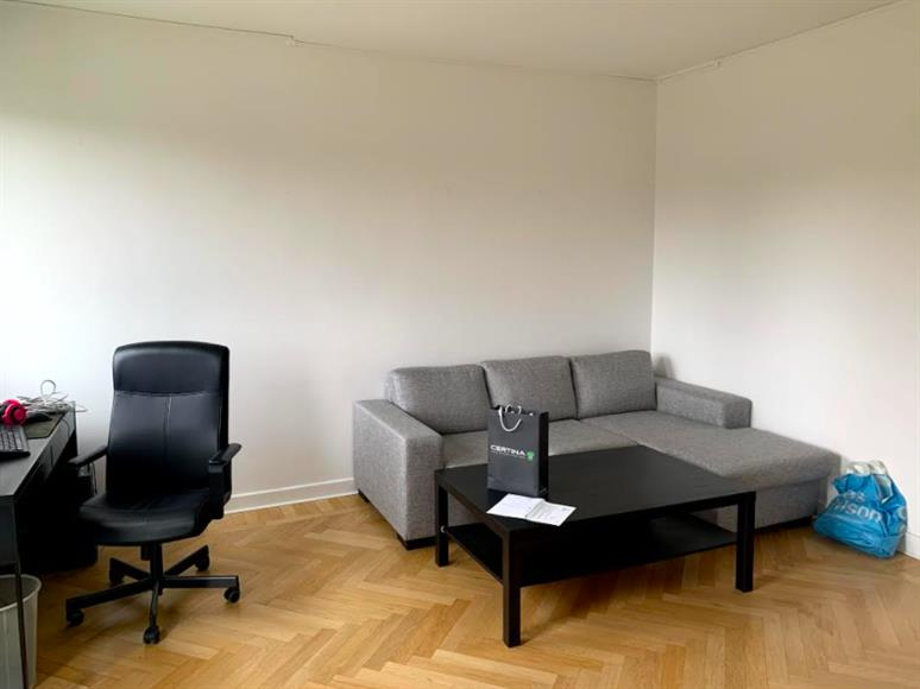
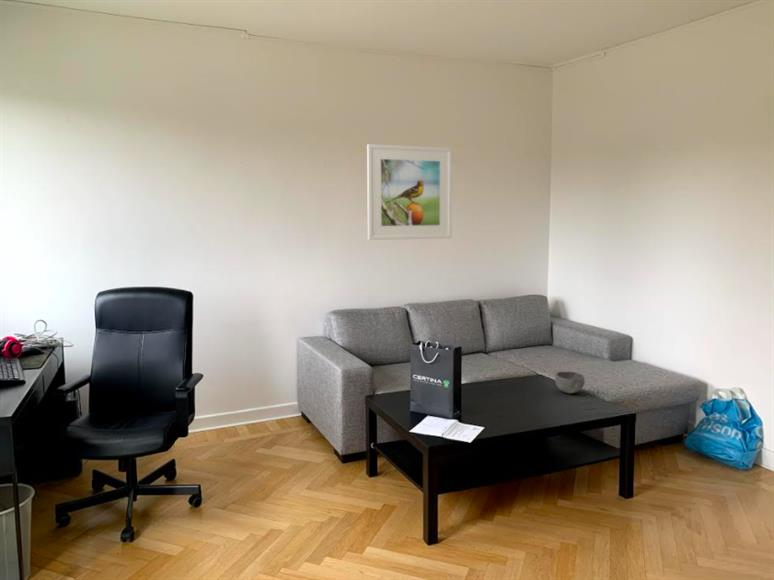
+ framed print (410, 193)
+ bowl (569, 383)
